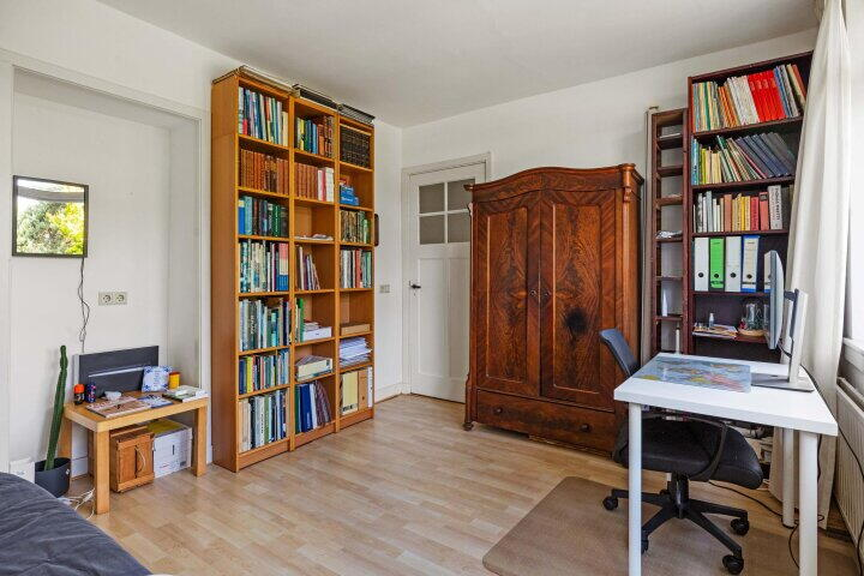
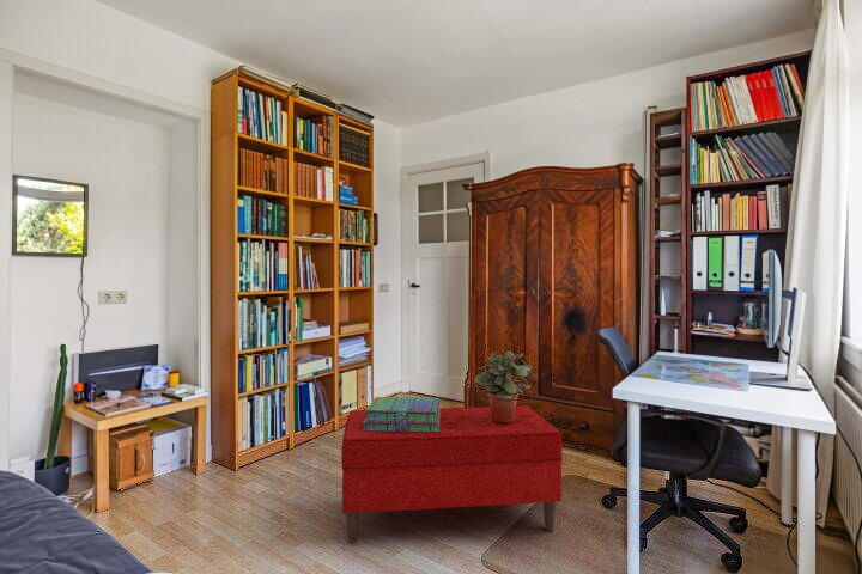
+ bench (447, 466)
+ stack of books (403, 413)
+ potted plant (503, 384)
